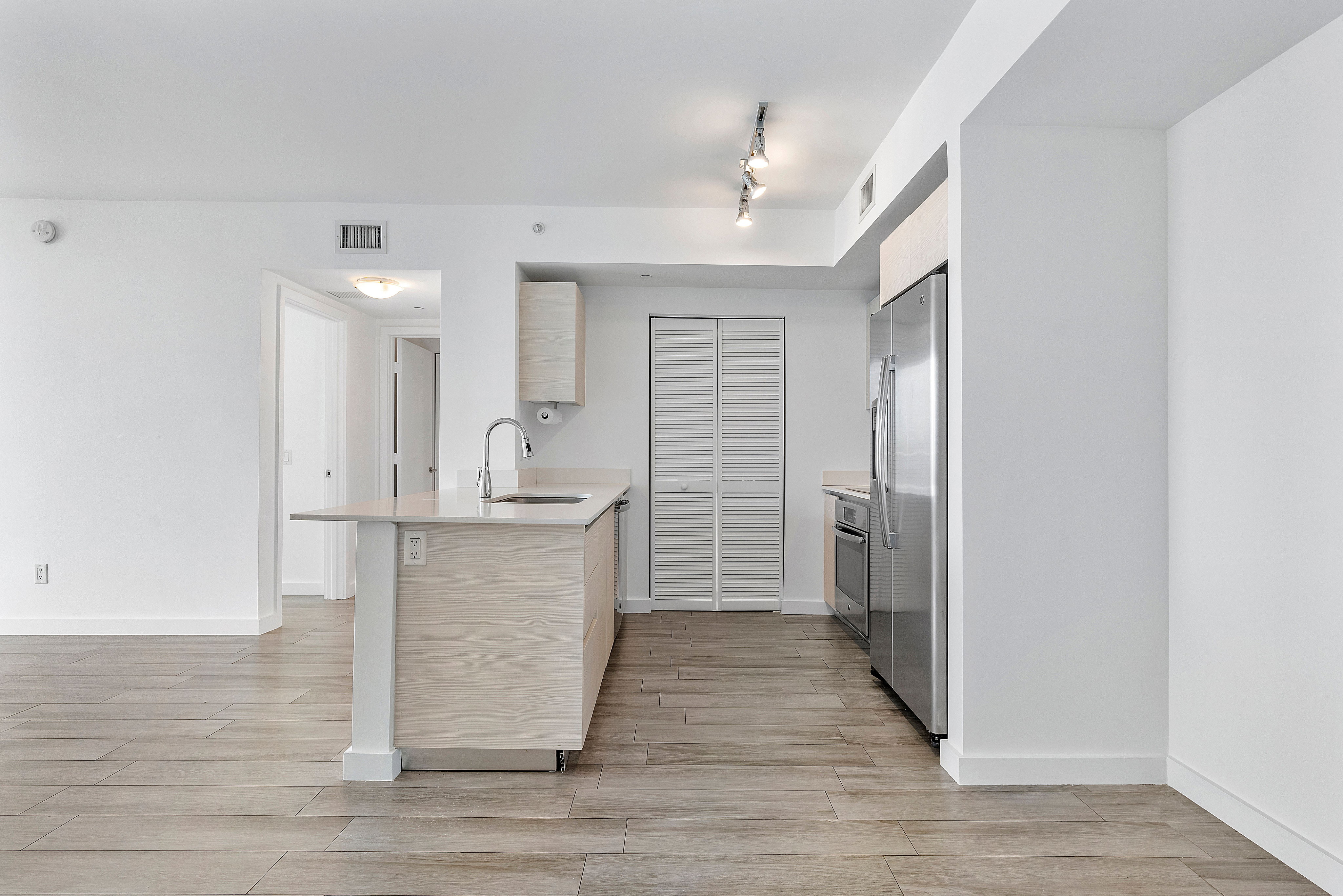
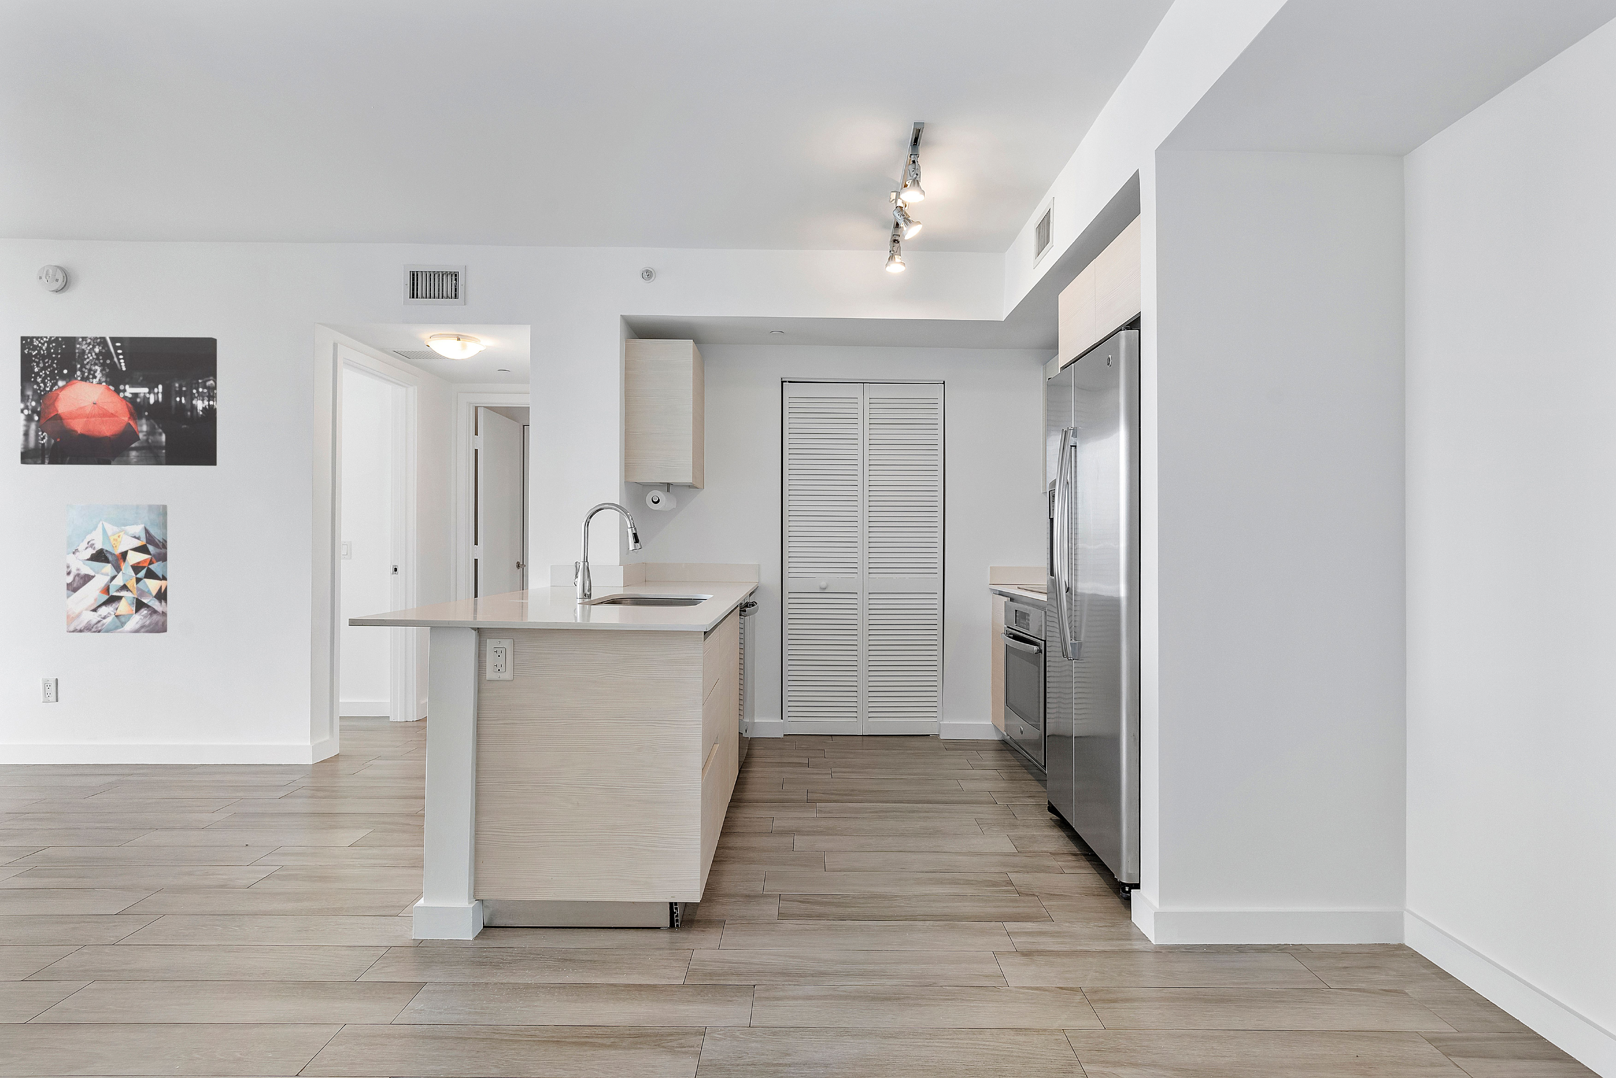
+ wall art (119, 401)
+ wall art (117, 568)
